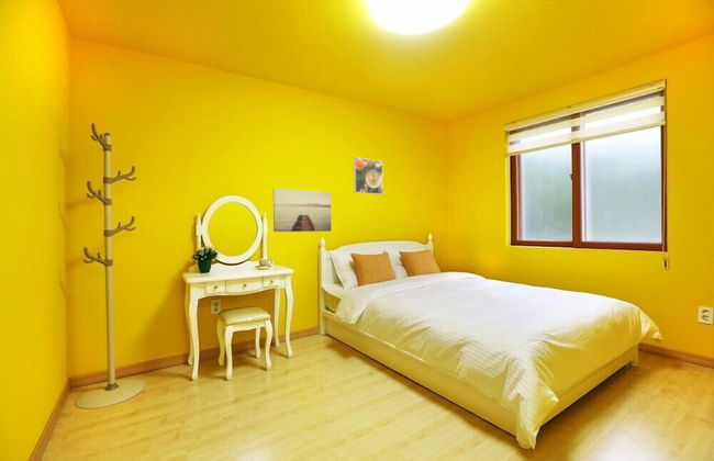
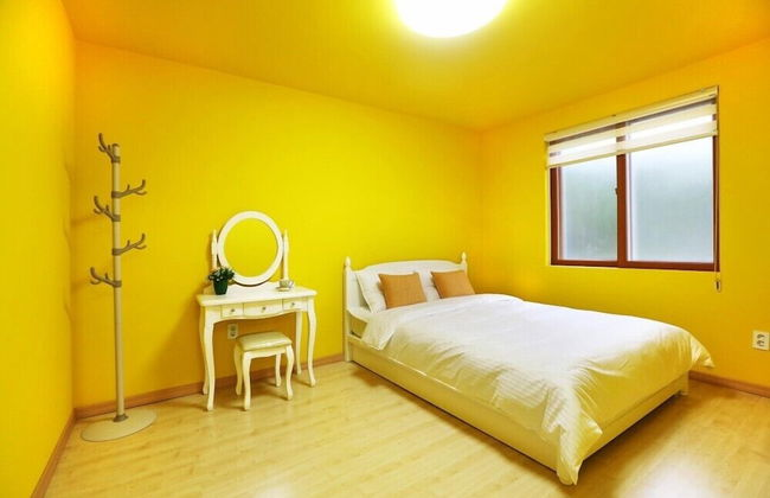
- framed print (368, 176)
- wall art (303, 211)
